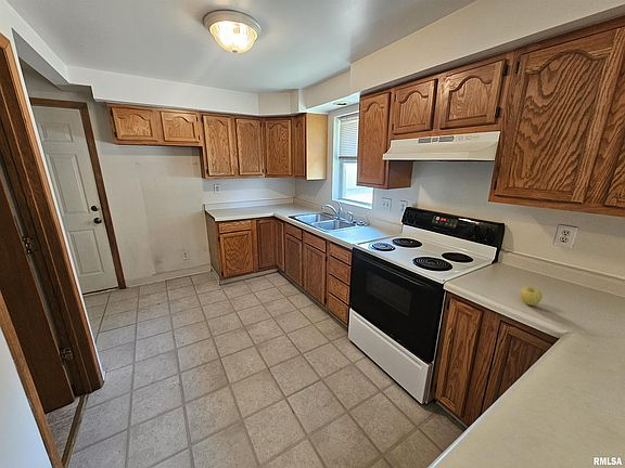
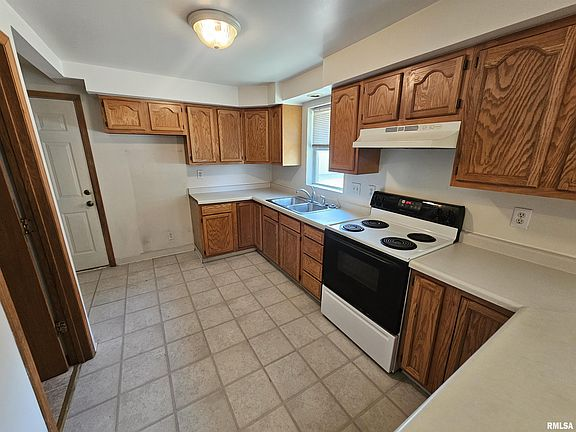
- apple (531, 296)
